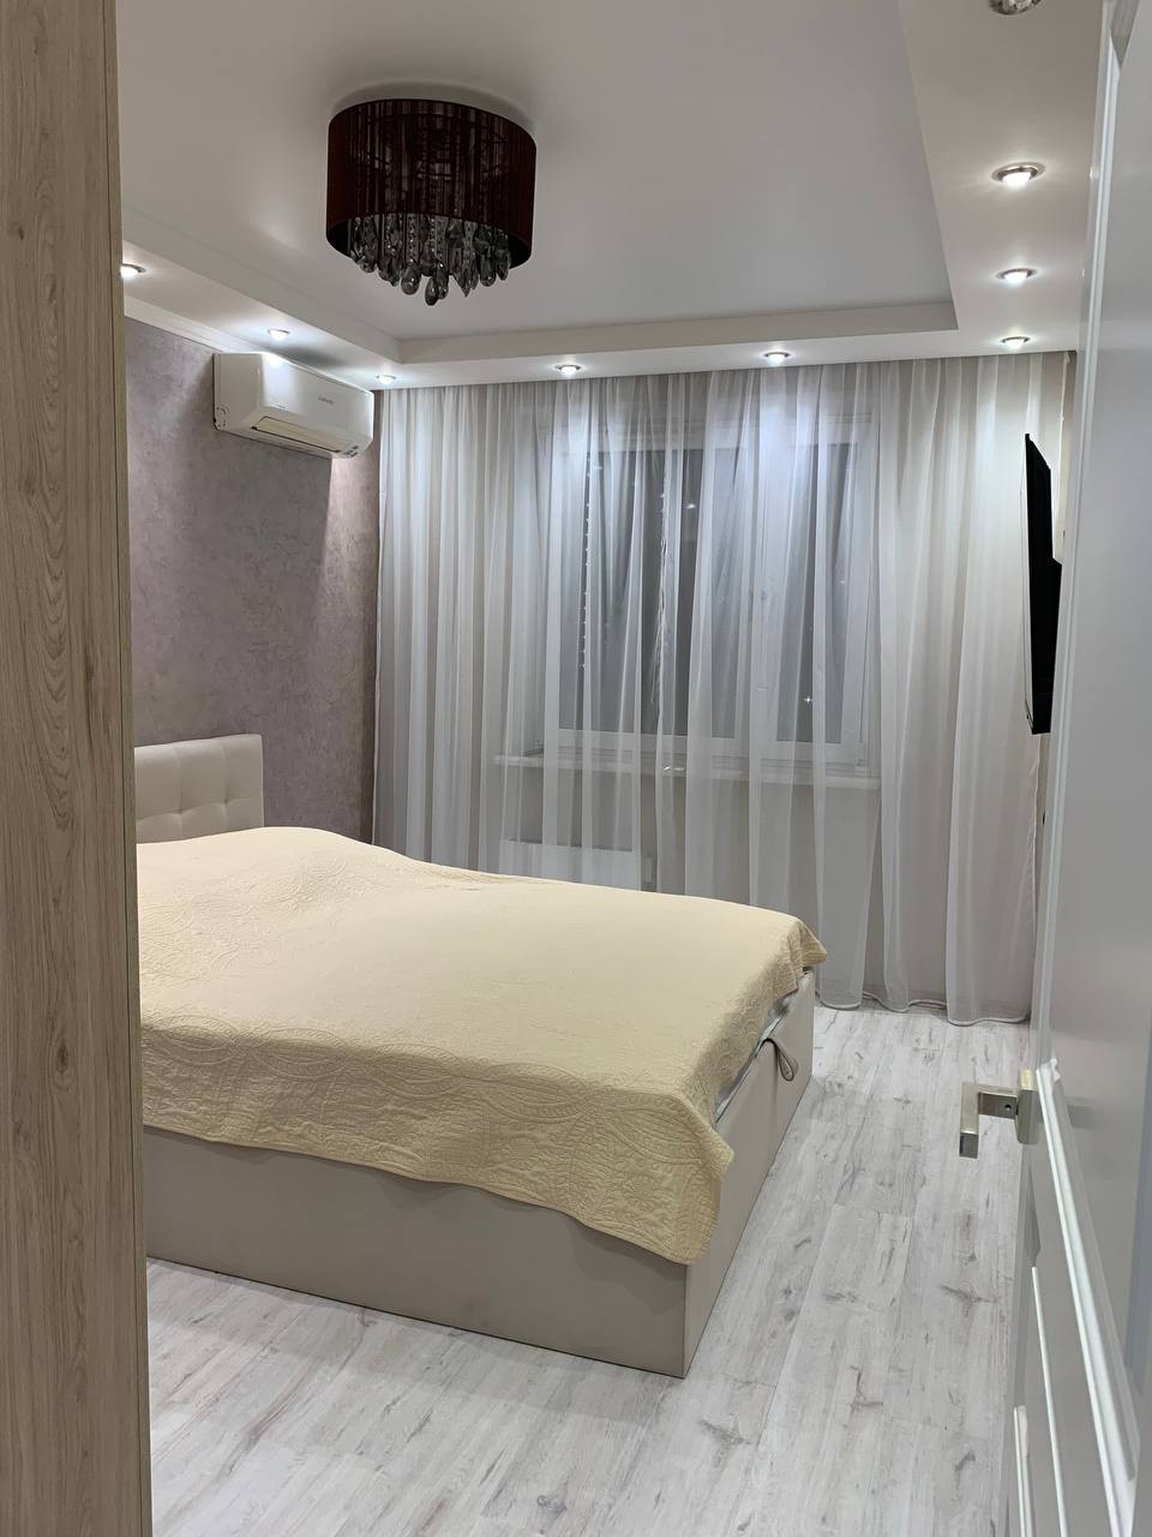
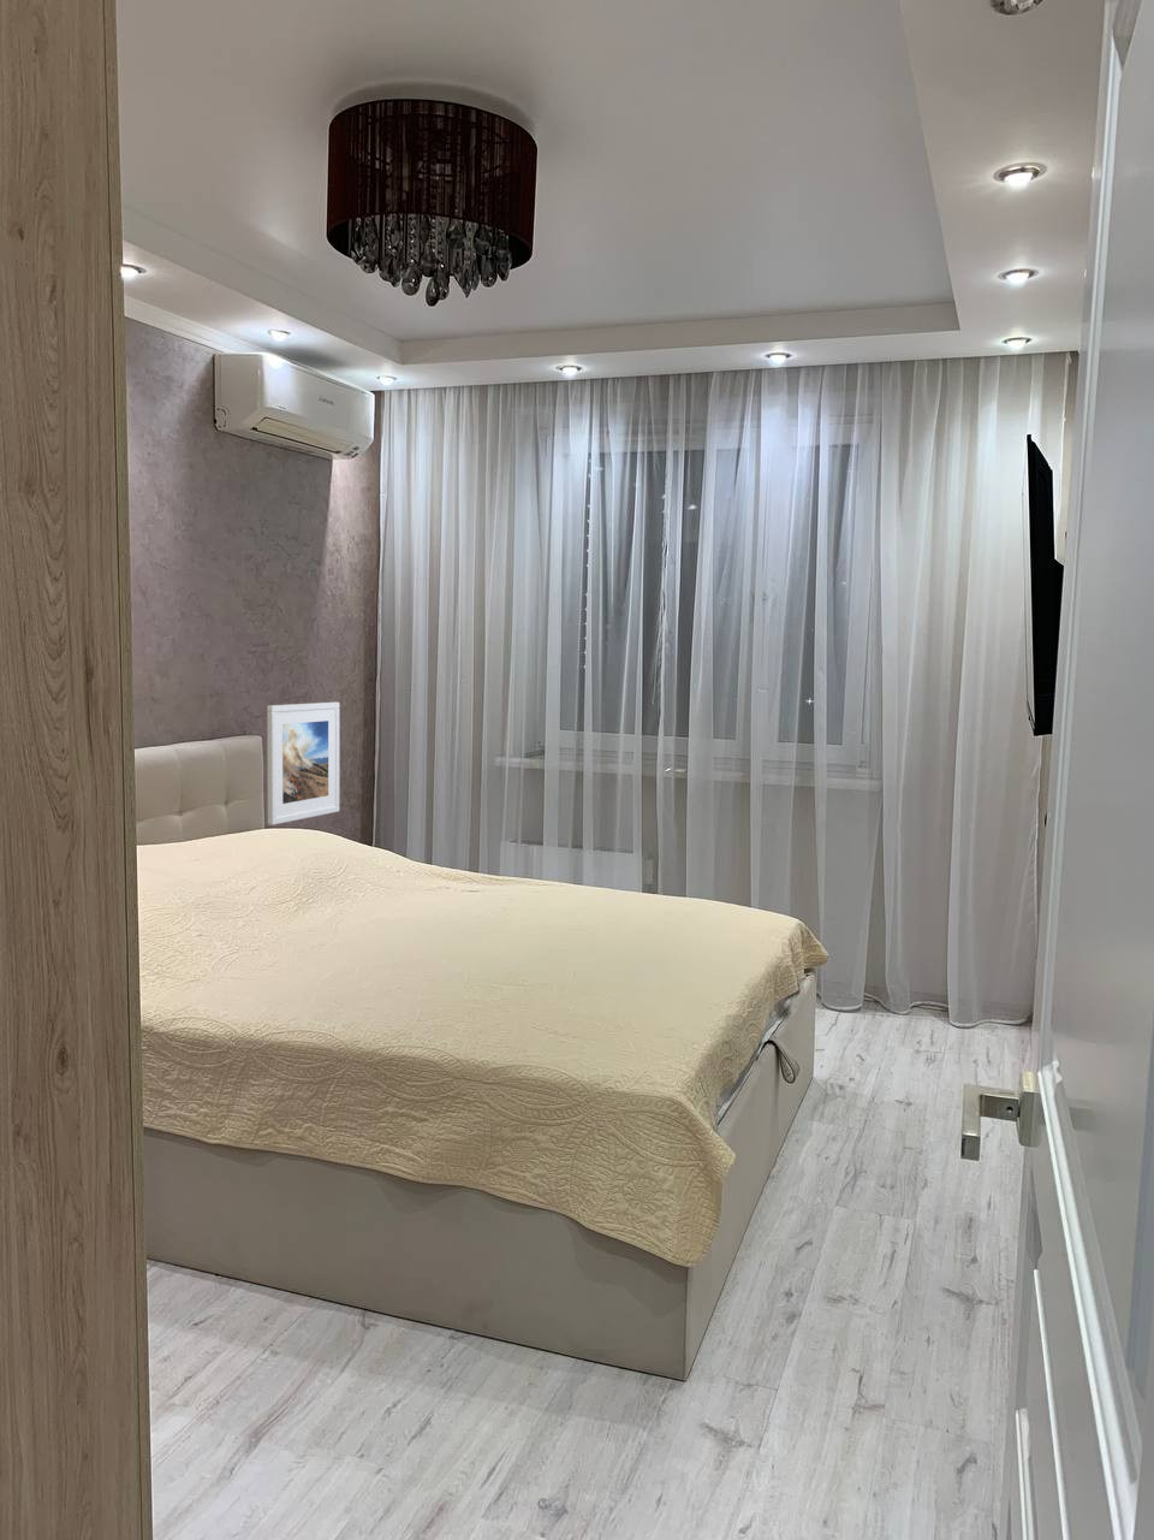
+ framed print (304, 760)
